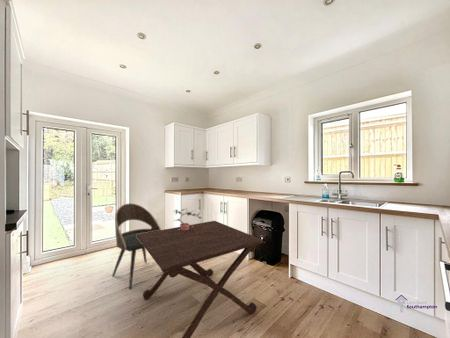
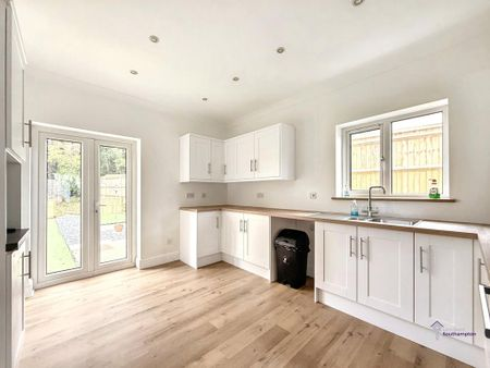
- dining chair (138, 240)
- side table (197, 270)
- potted plant (188, 215)
